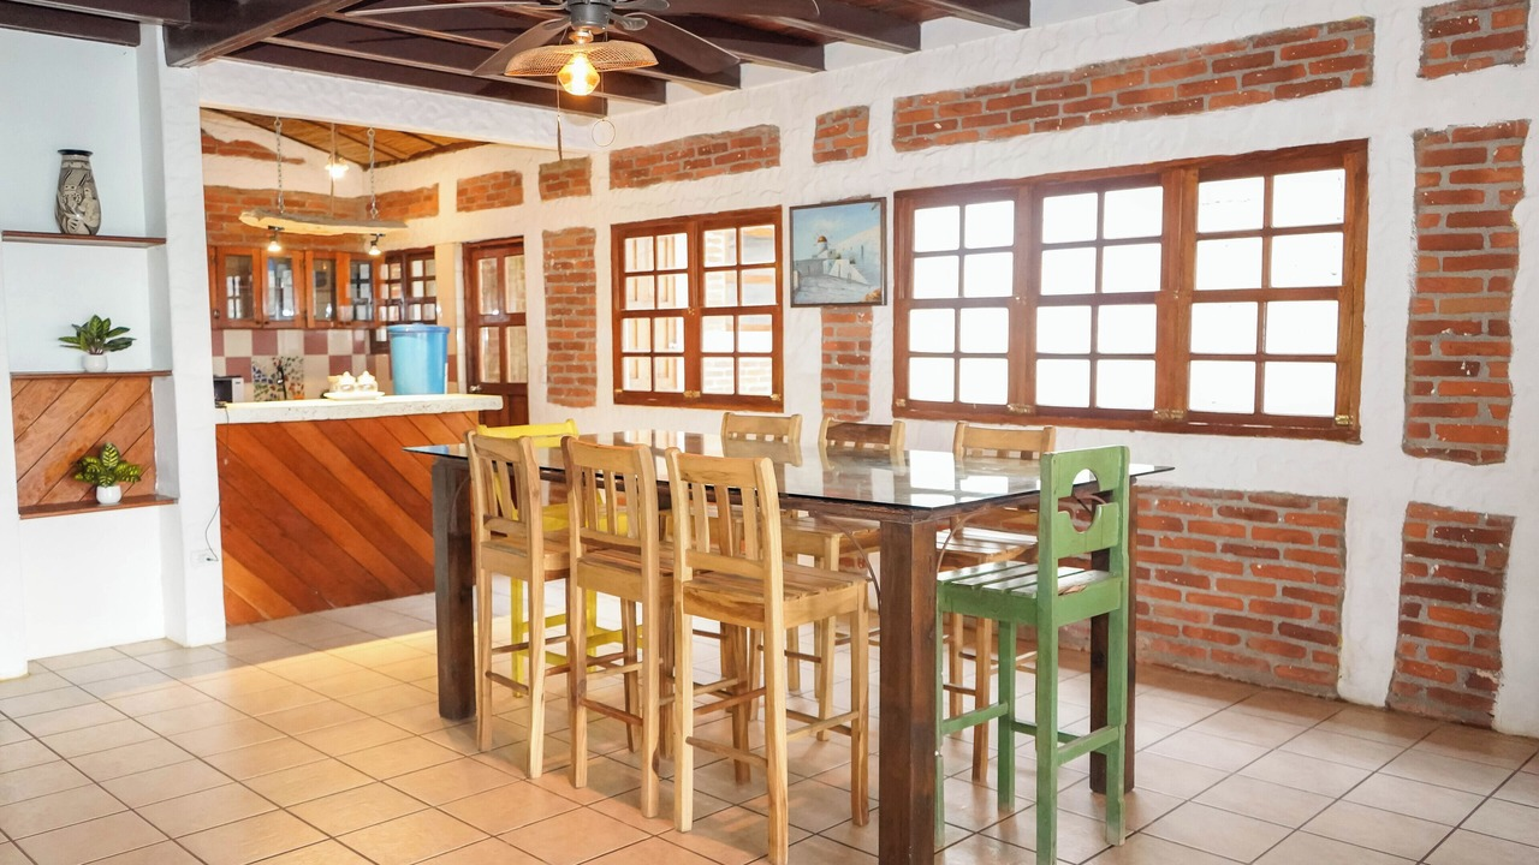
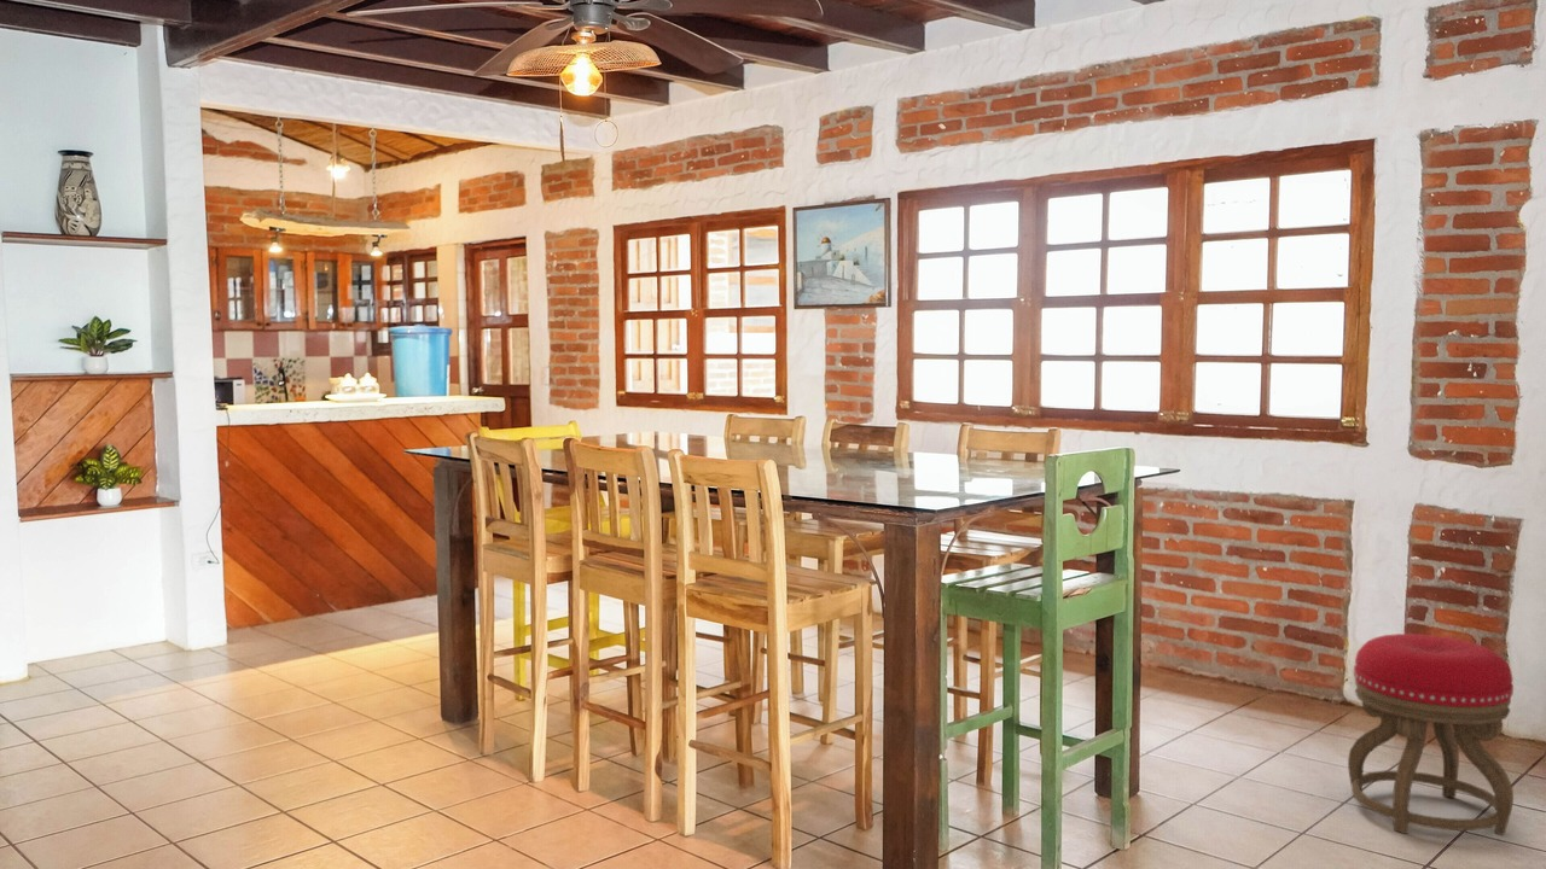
+ stool (1425, 729)
